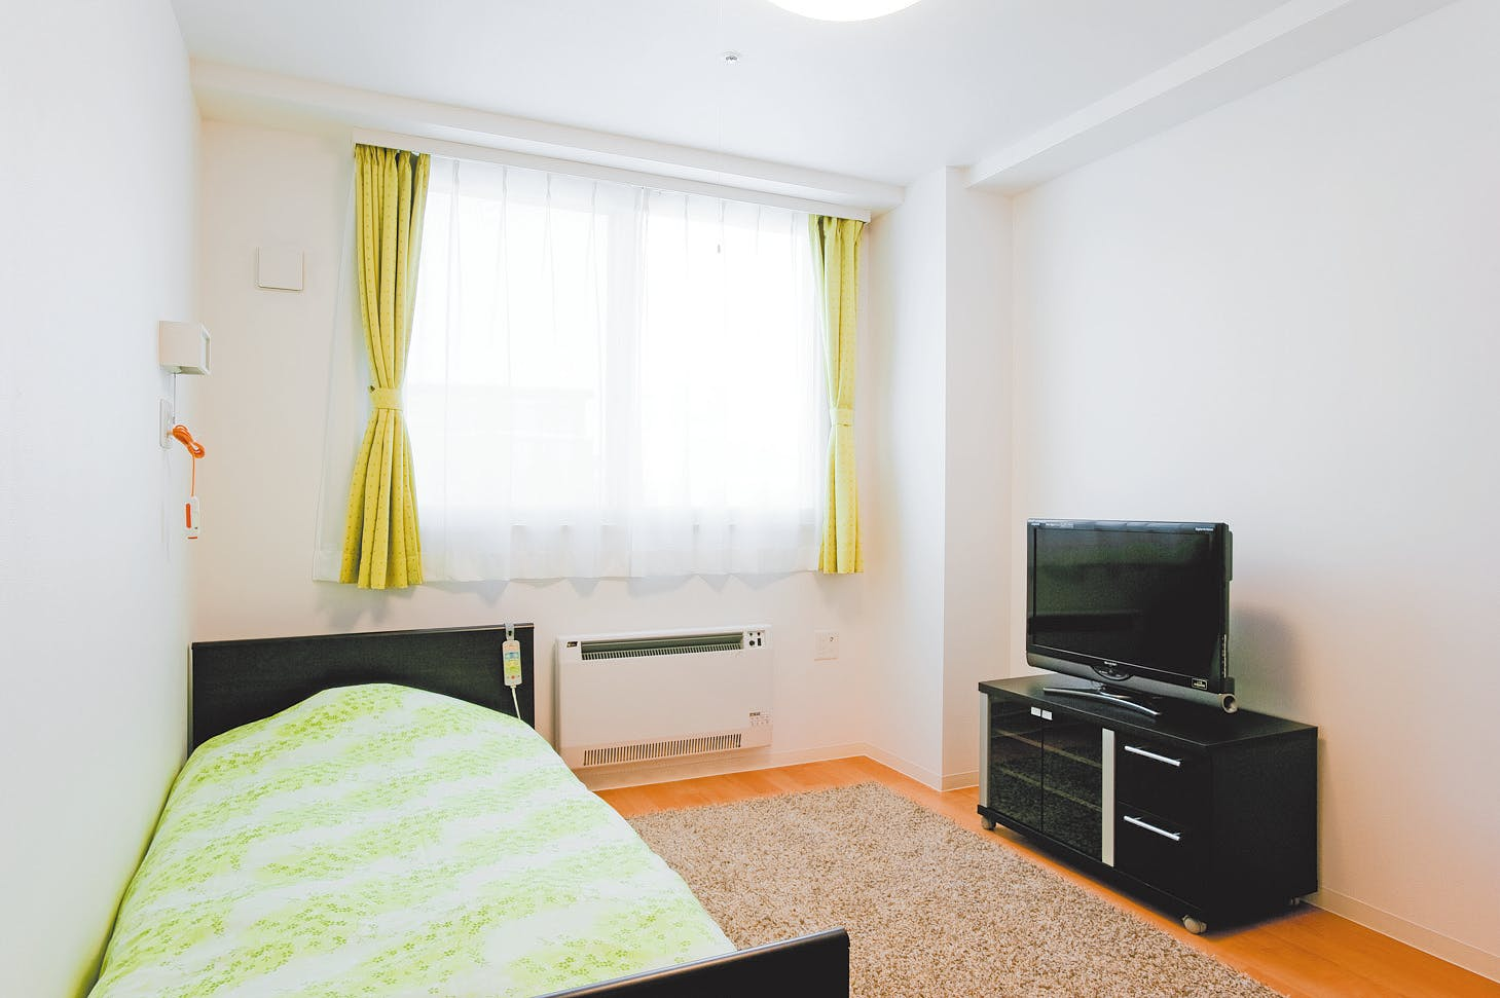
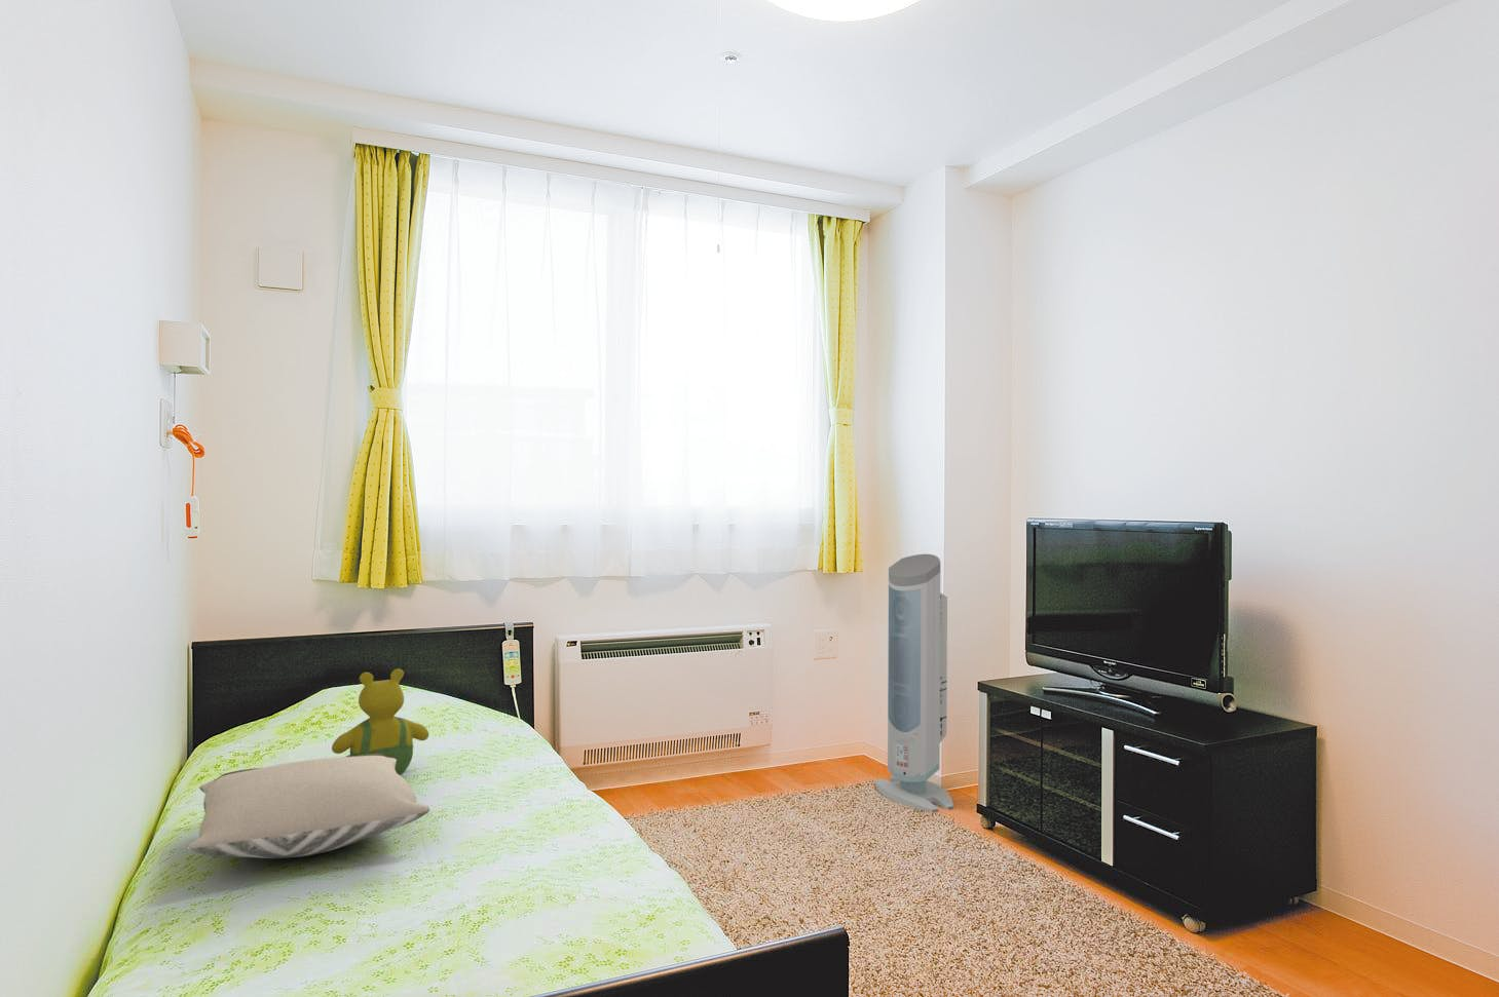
+ air purifier (914, 674)
+ teddy bear (377, 722)
+ pillow (309, 800)
